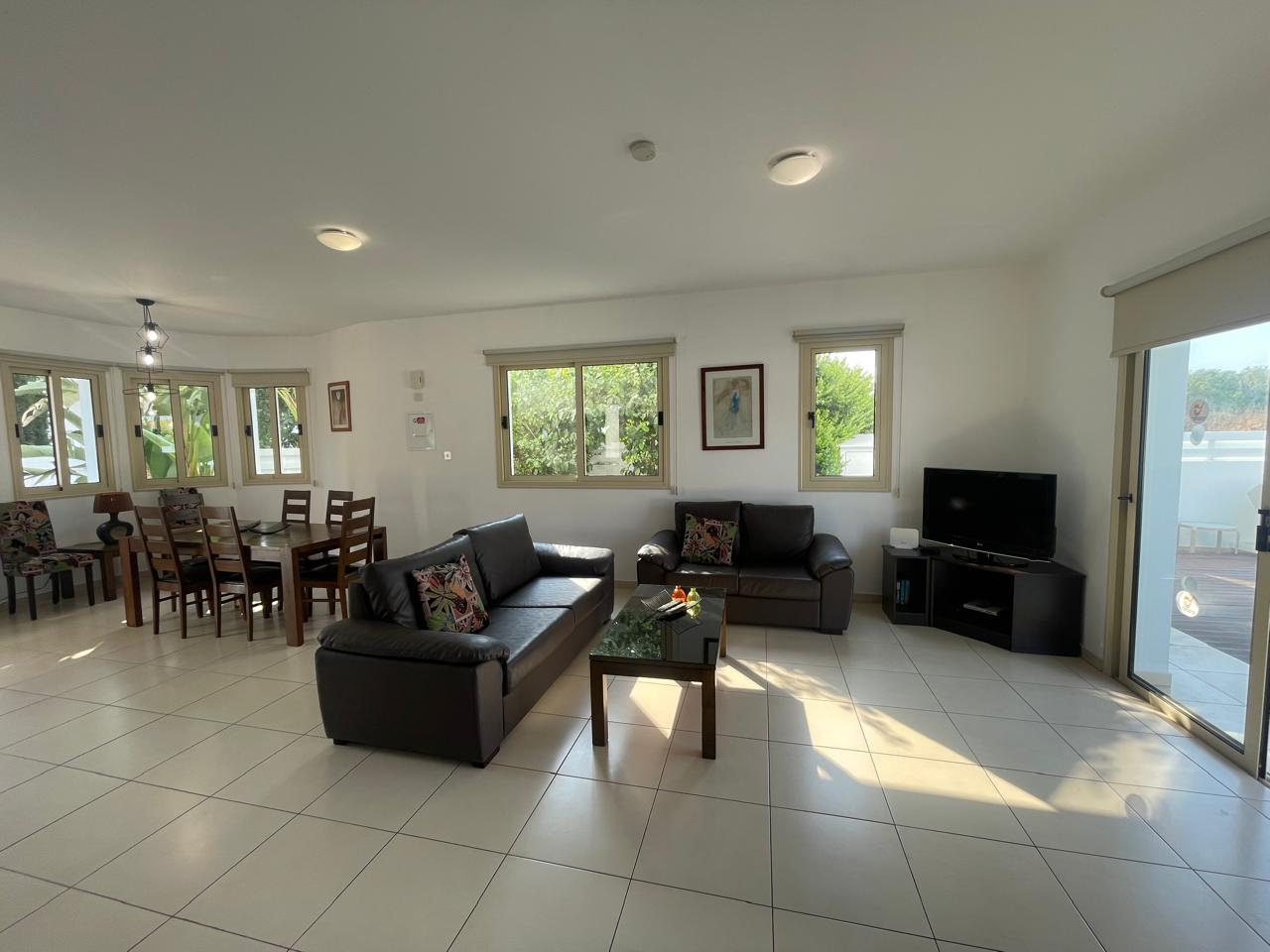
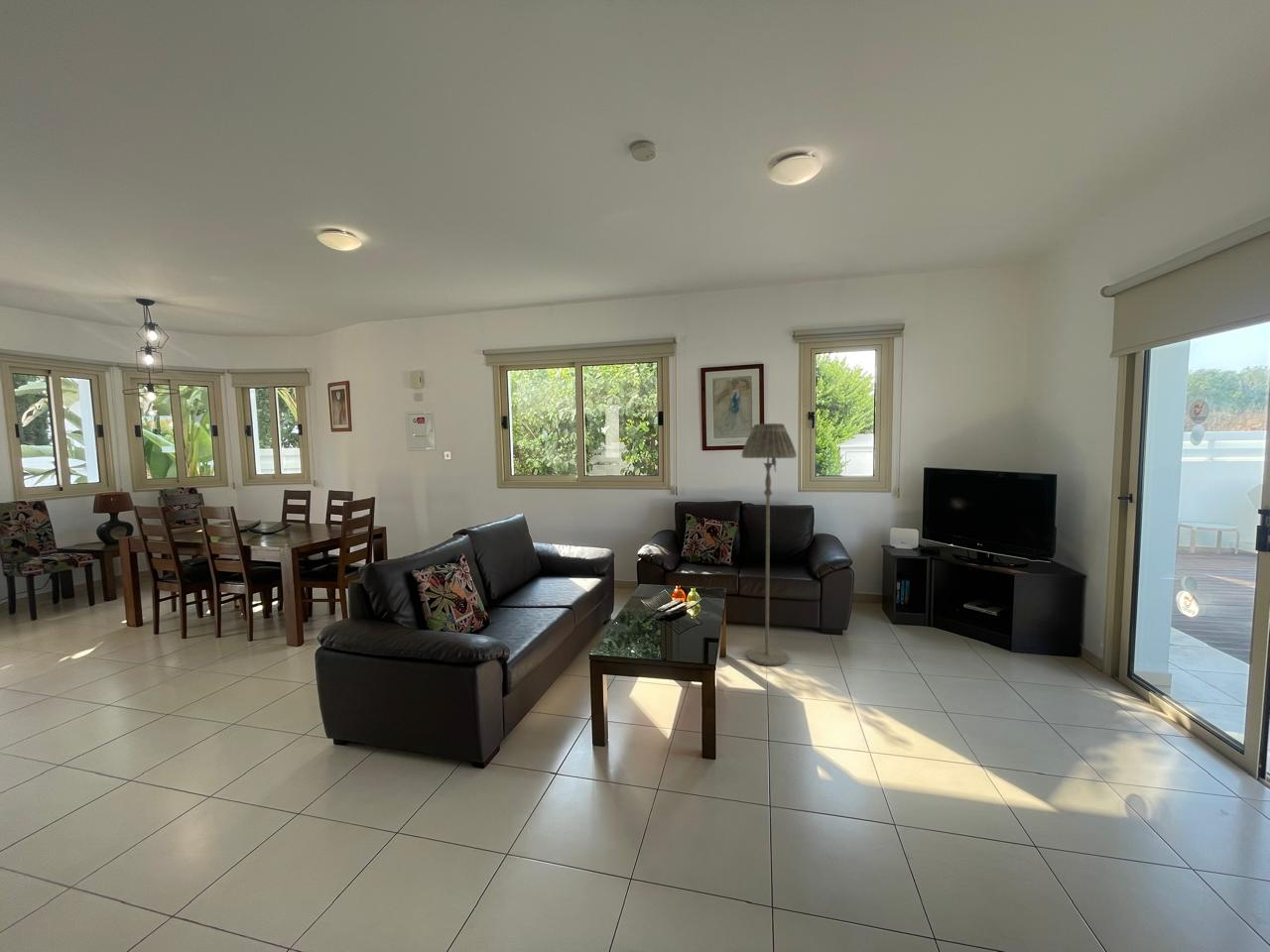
+ floor lamp (768, 541)
